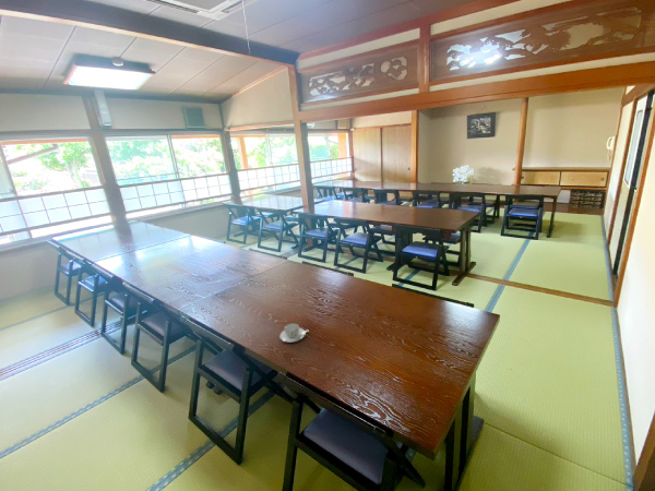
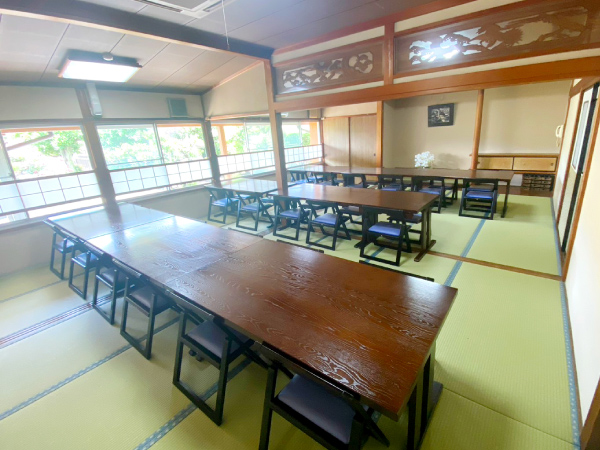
- teacup (291, 331)
